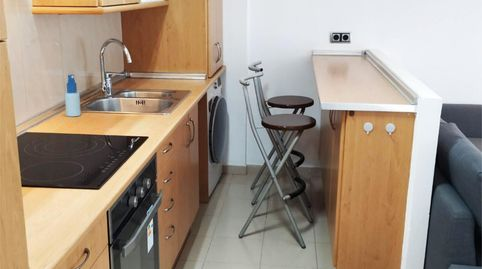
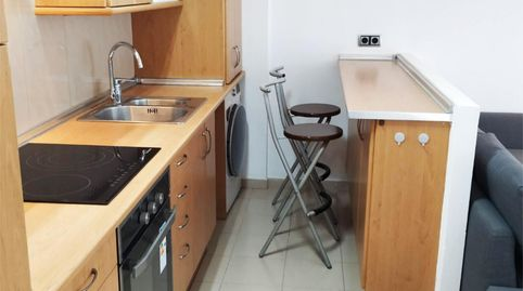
- spray bottle (72, 95)
